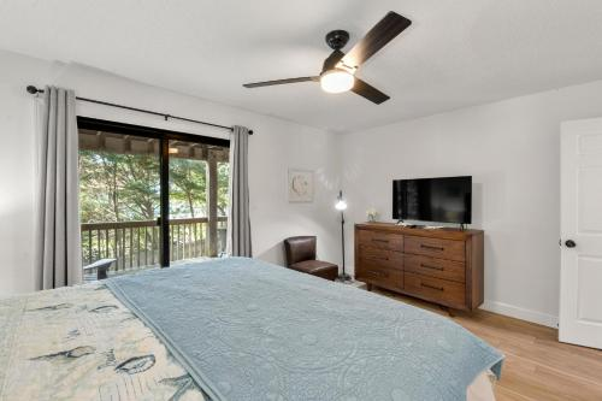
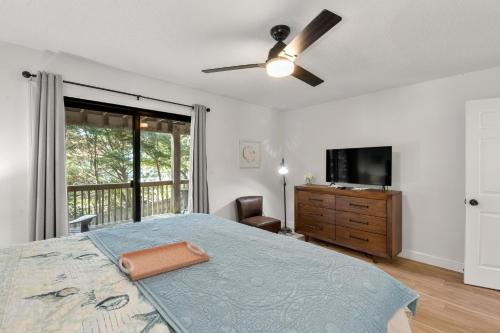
+ serving tray (164, 256)
